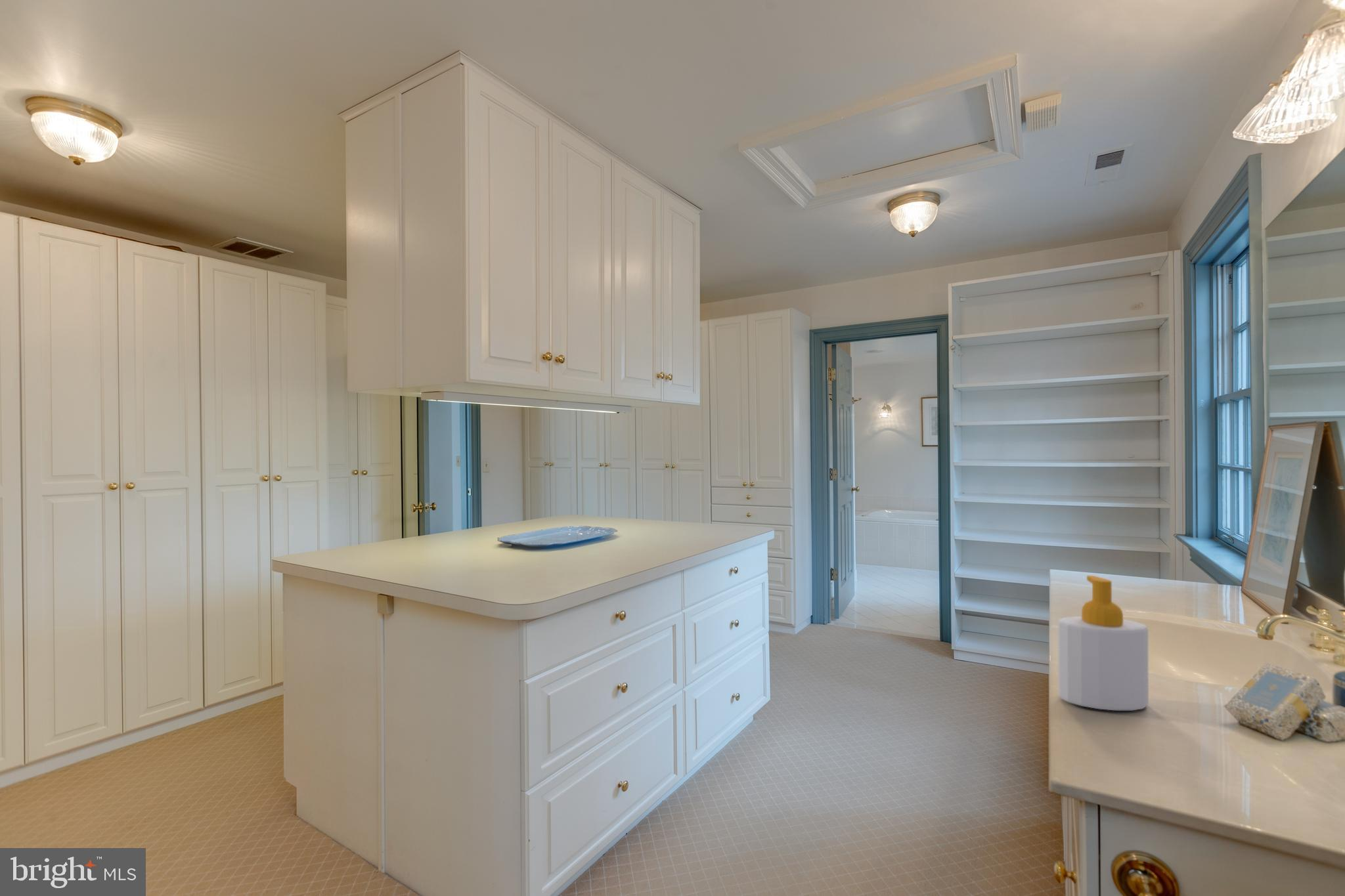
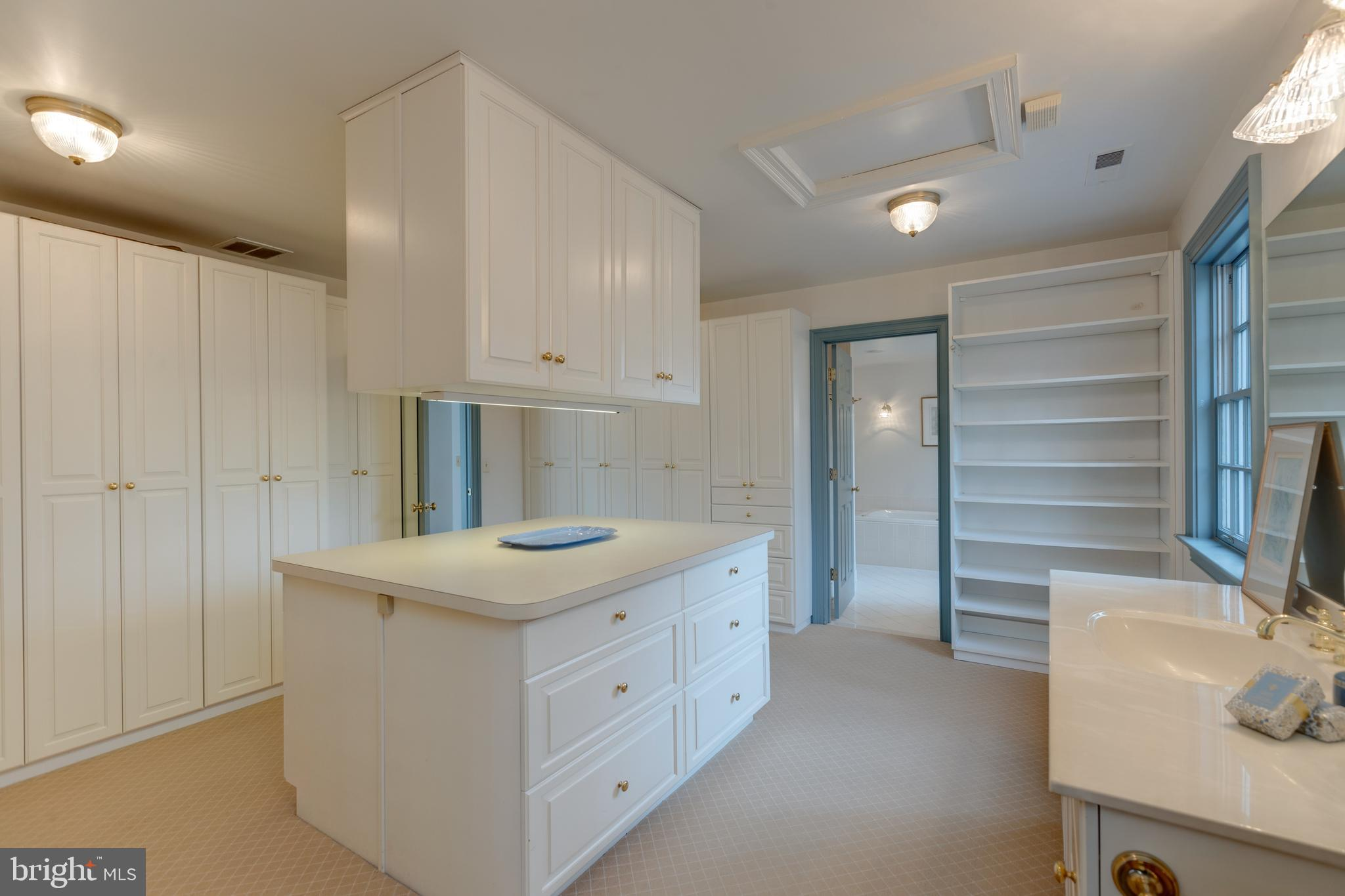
- soap bottle (1102, 641)
